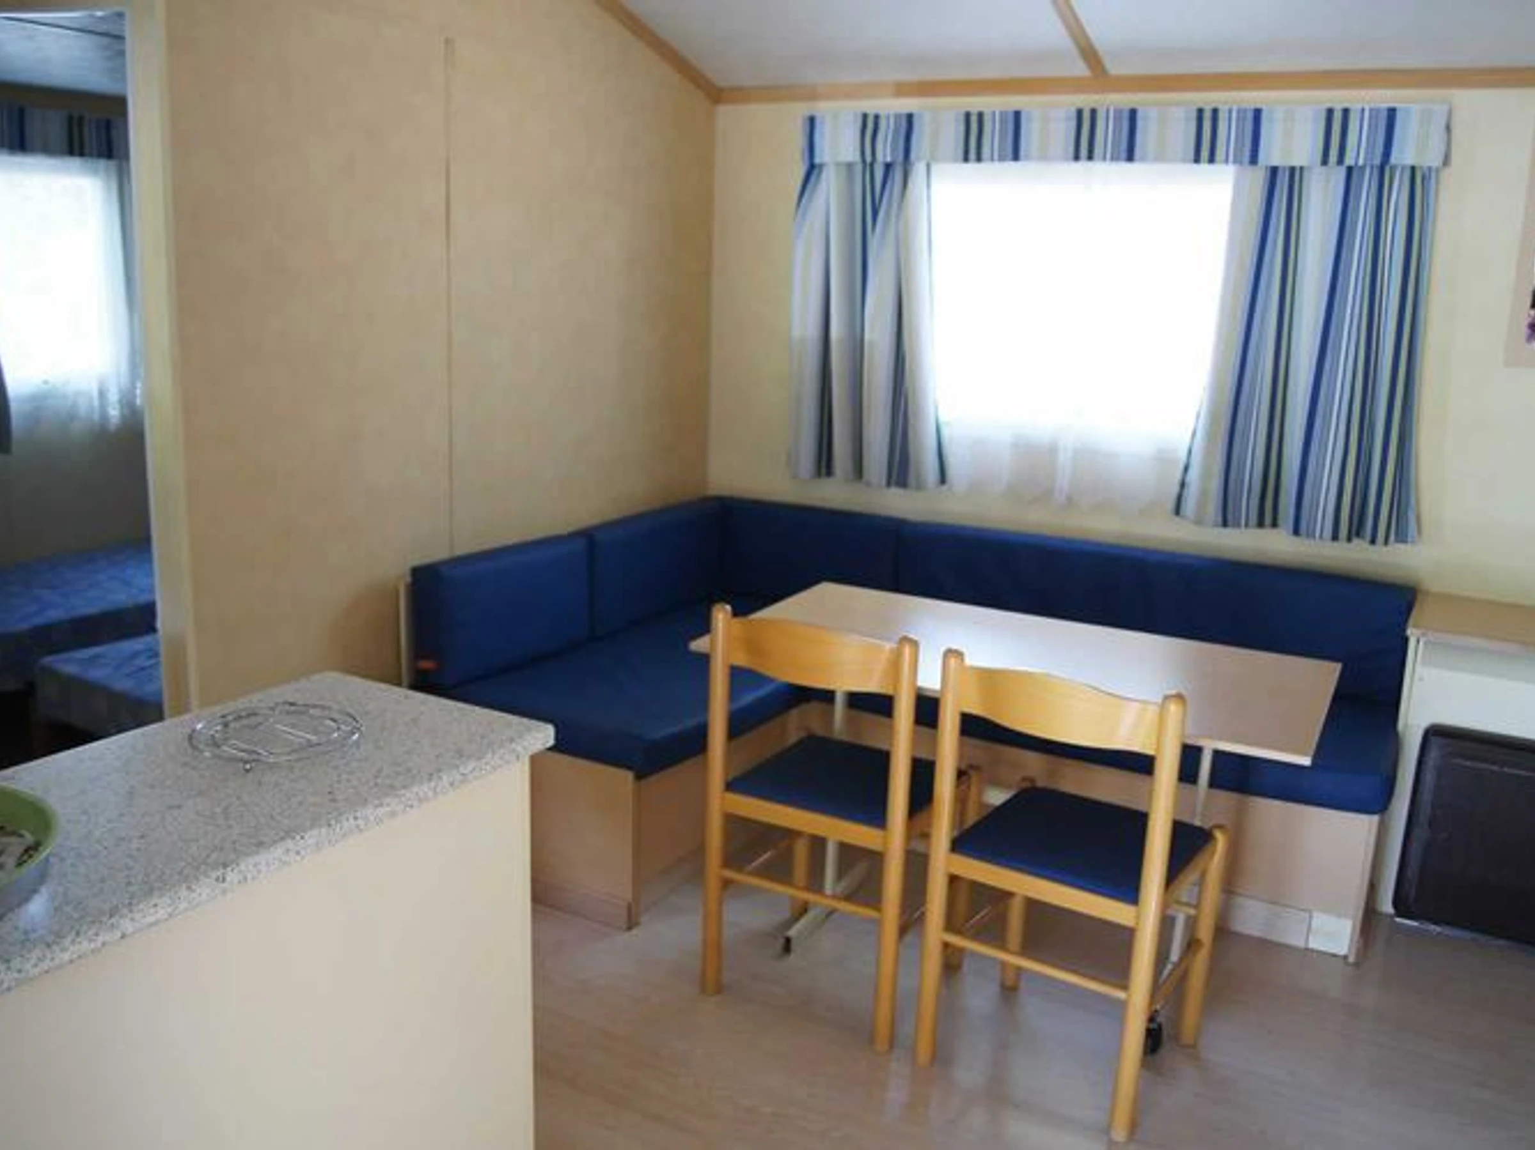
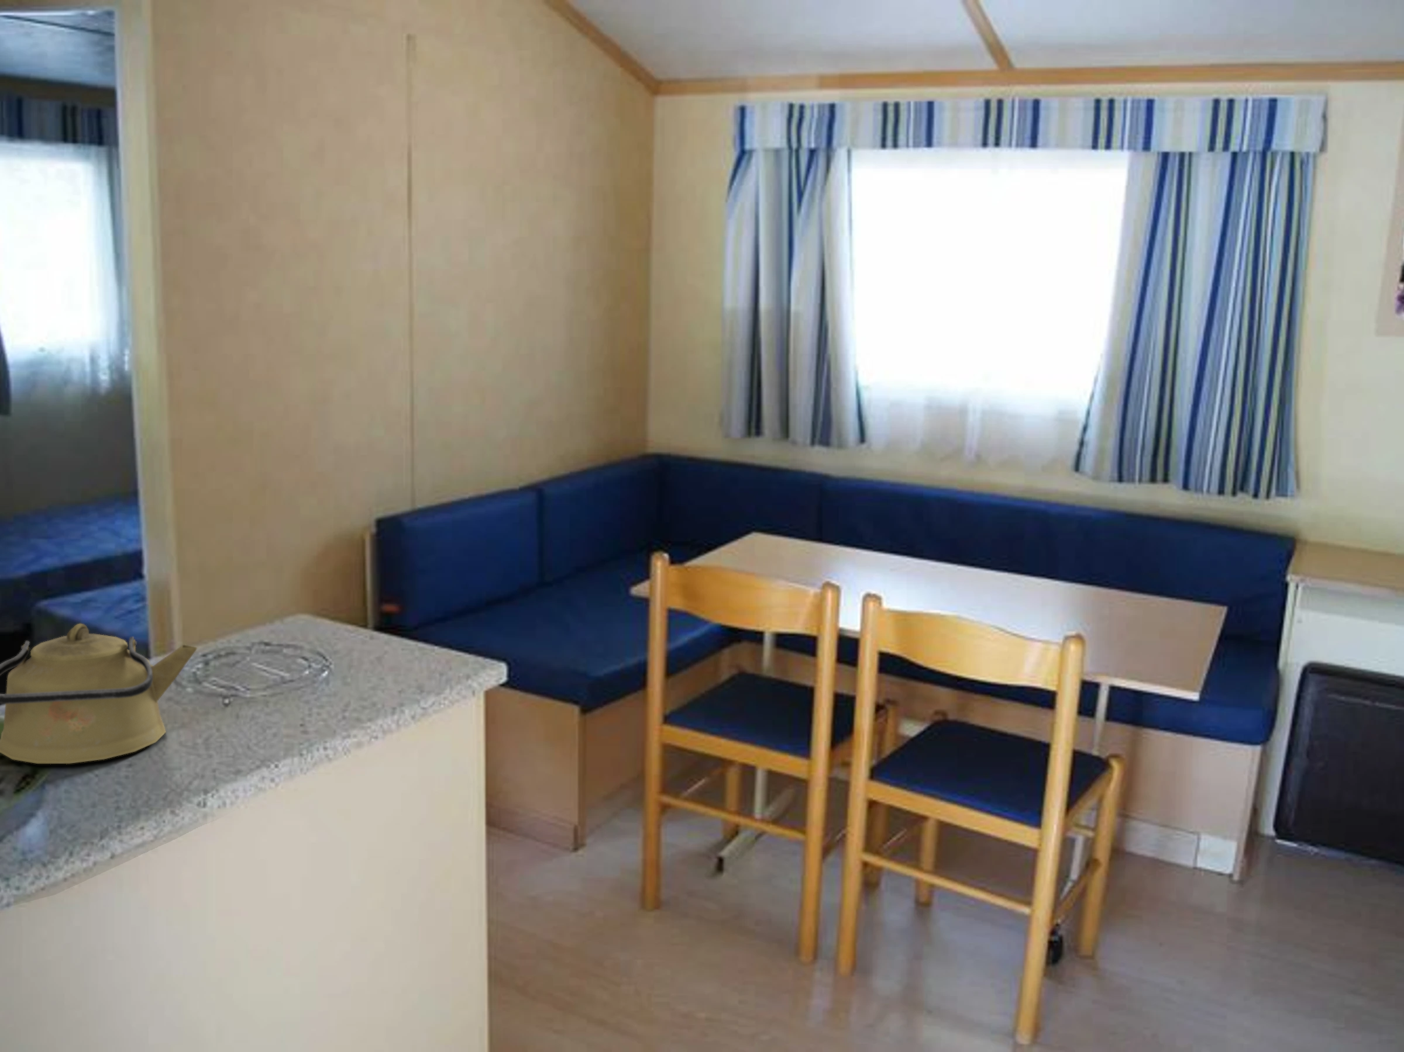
+ kettle (98, 681)
